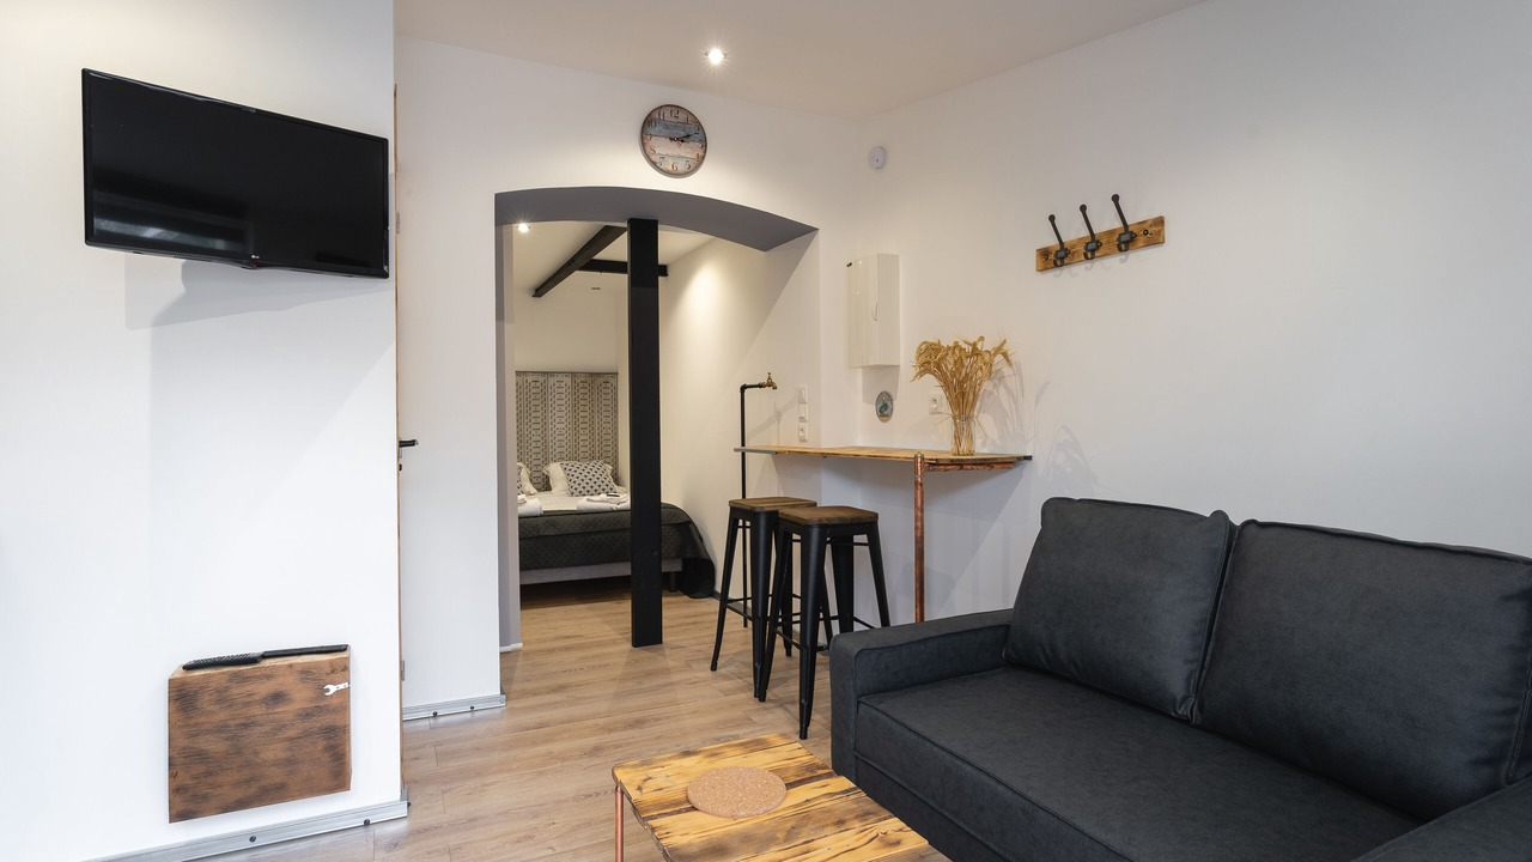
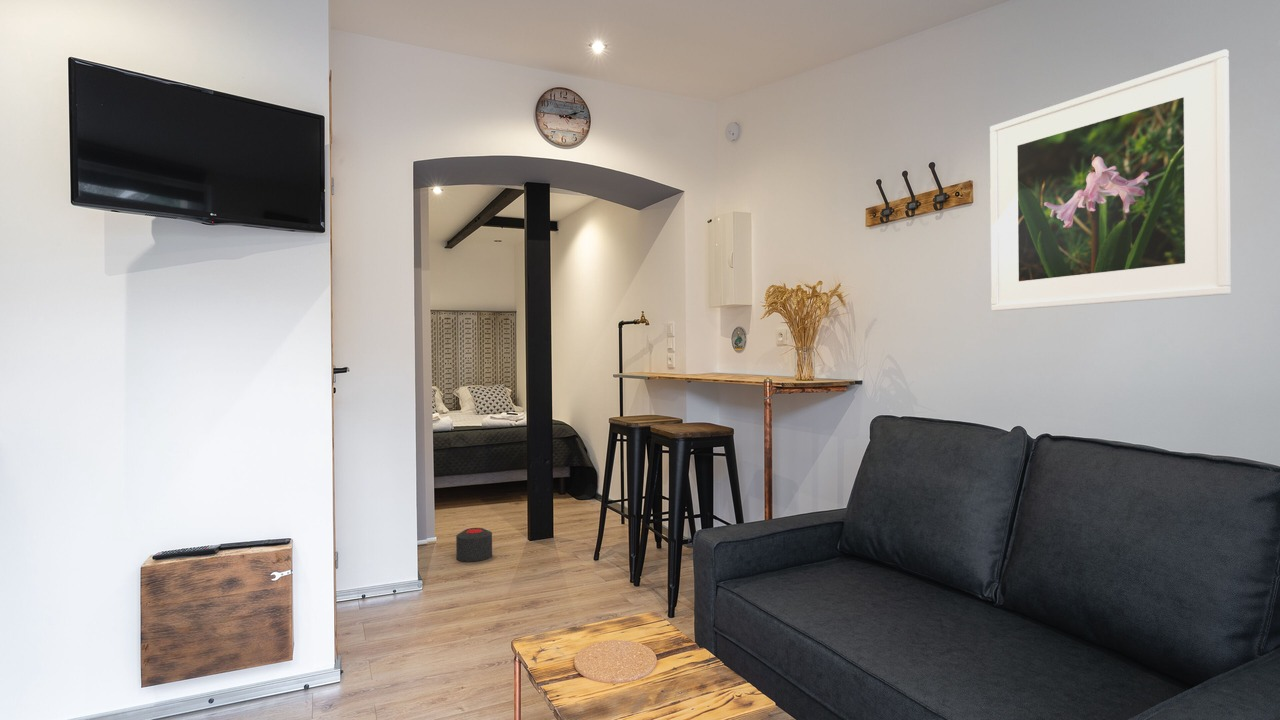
+ speaker (474, 542)
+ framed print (1093, 198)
